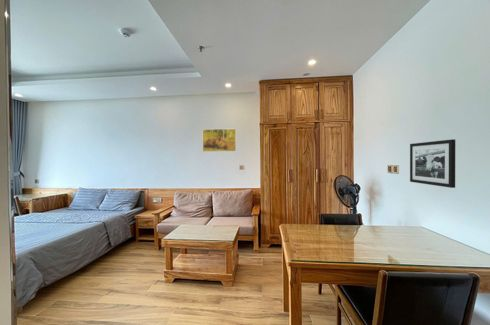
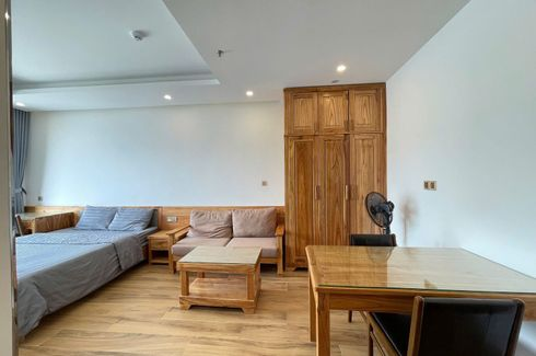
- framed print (219, 140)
- picture frame (429, 163)
